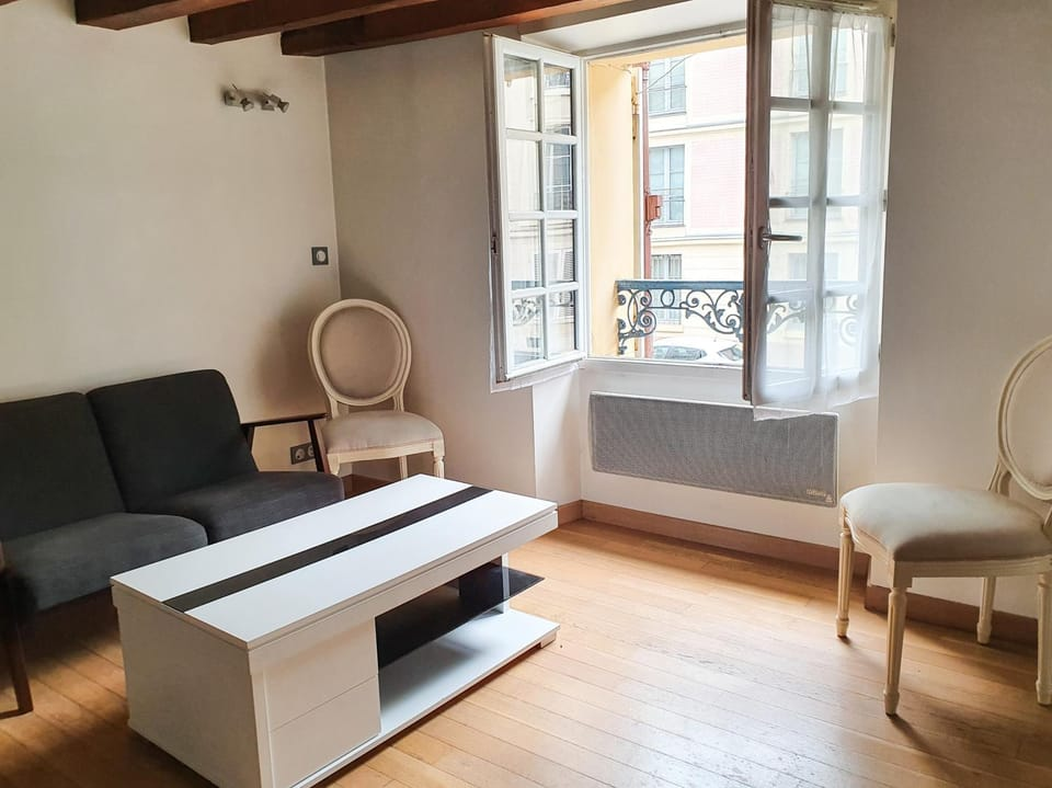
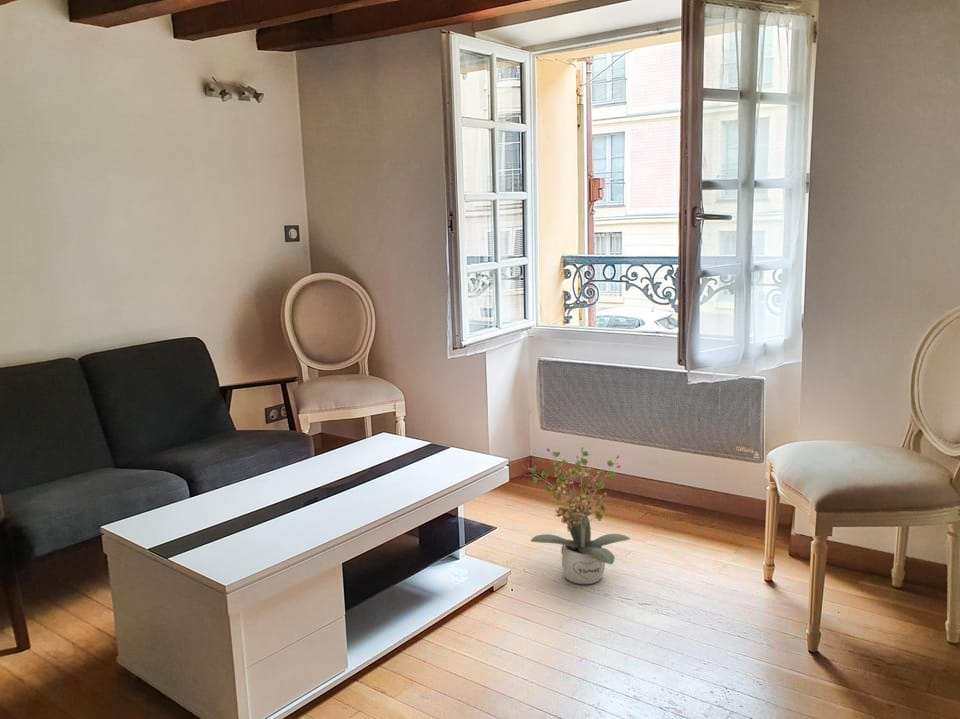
+ potted plant (576, 516)
